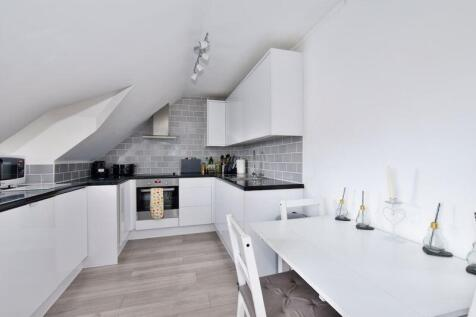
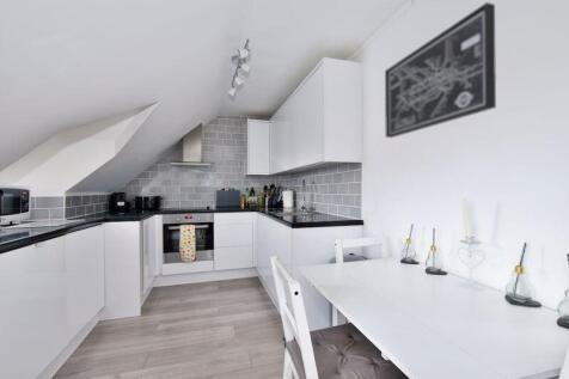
+ wall art (428, 85)
